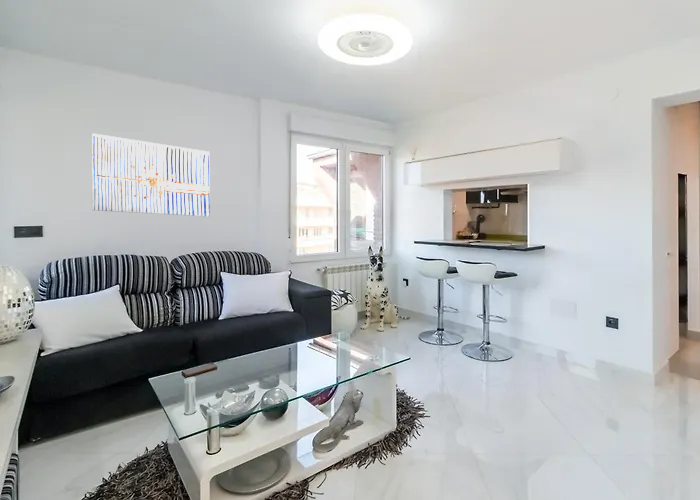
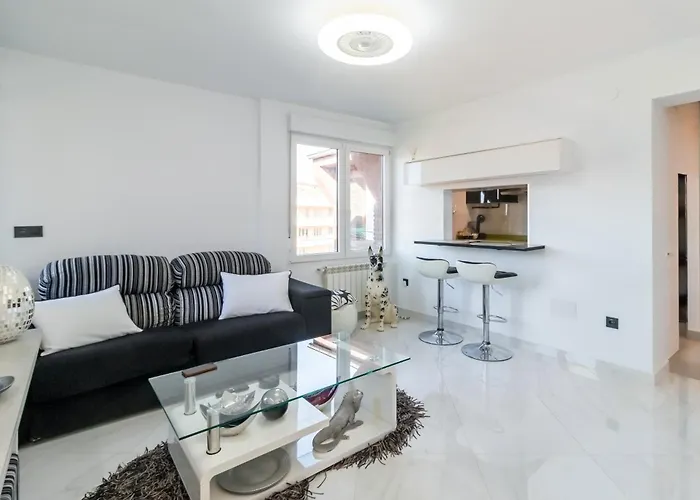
- wall art (155, 178)
